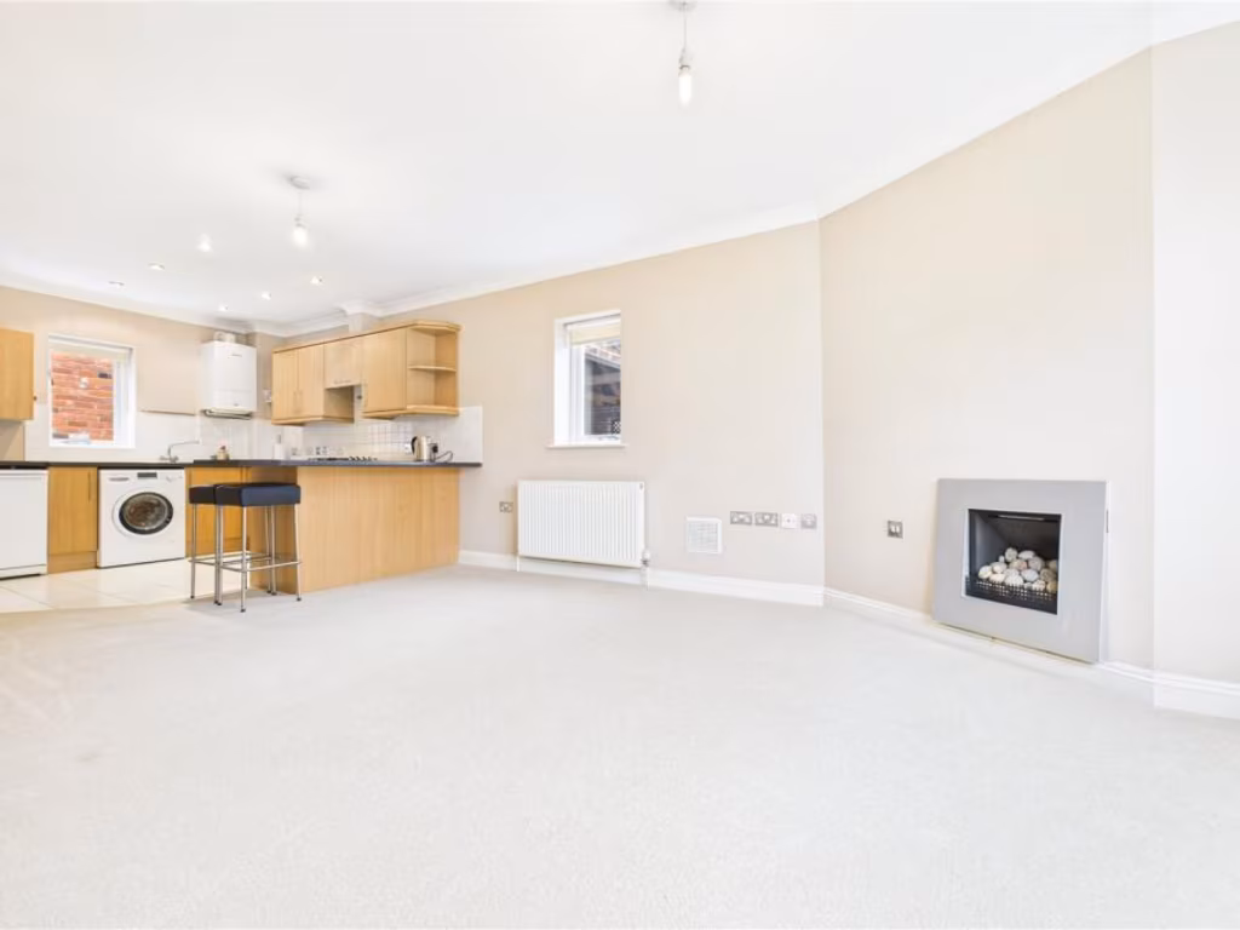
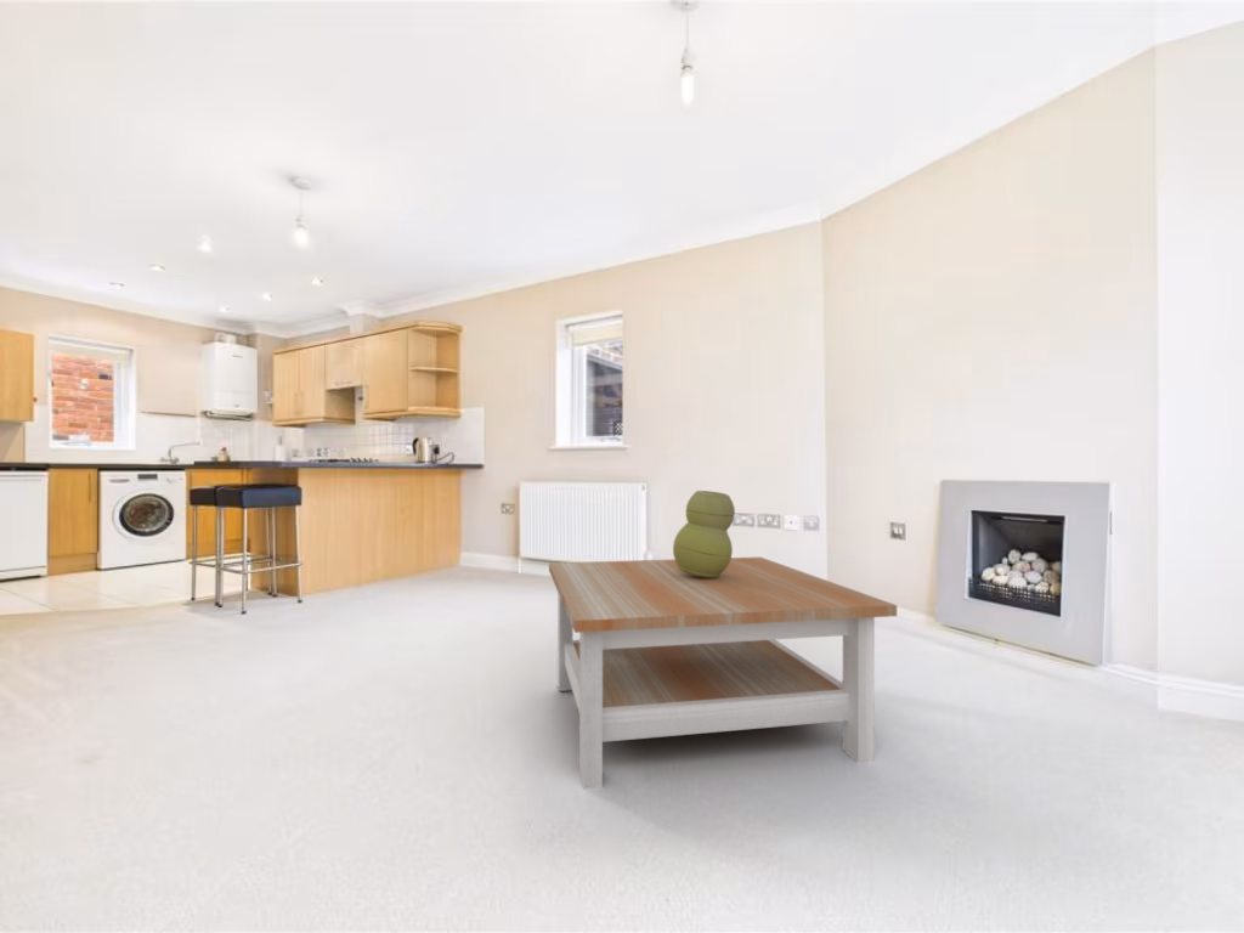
+ coffee table (691, 648)
+ vase (703, 532)
